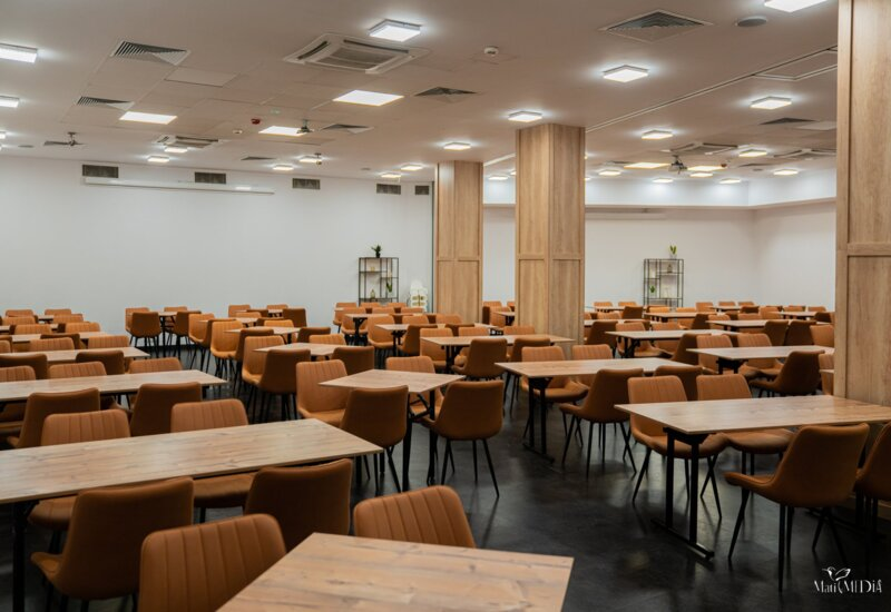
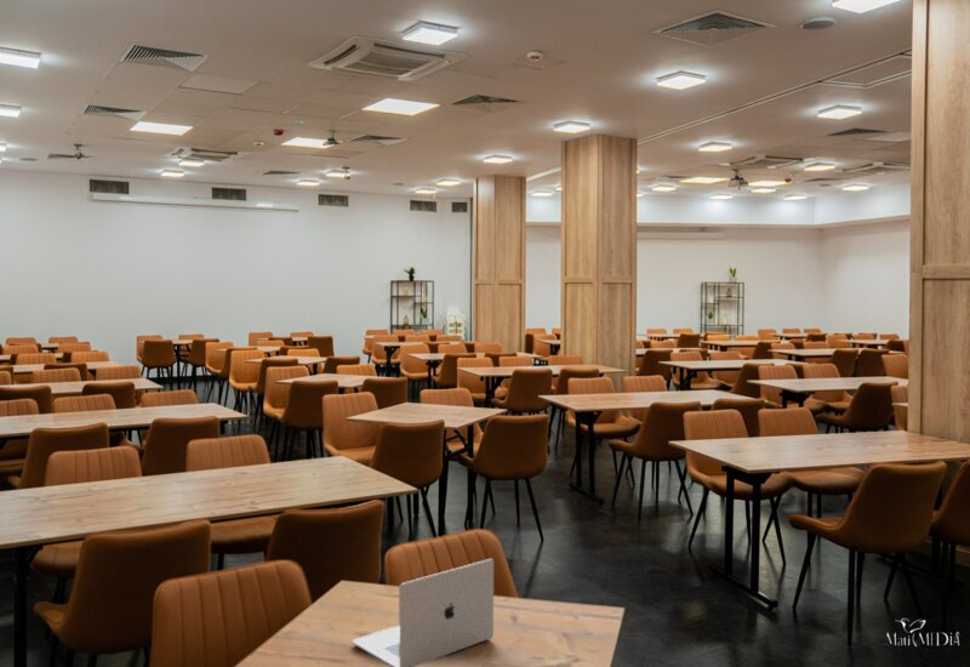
+ laptop (423, 602)
